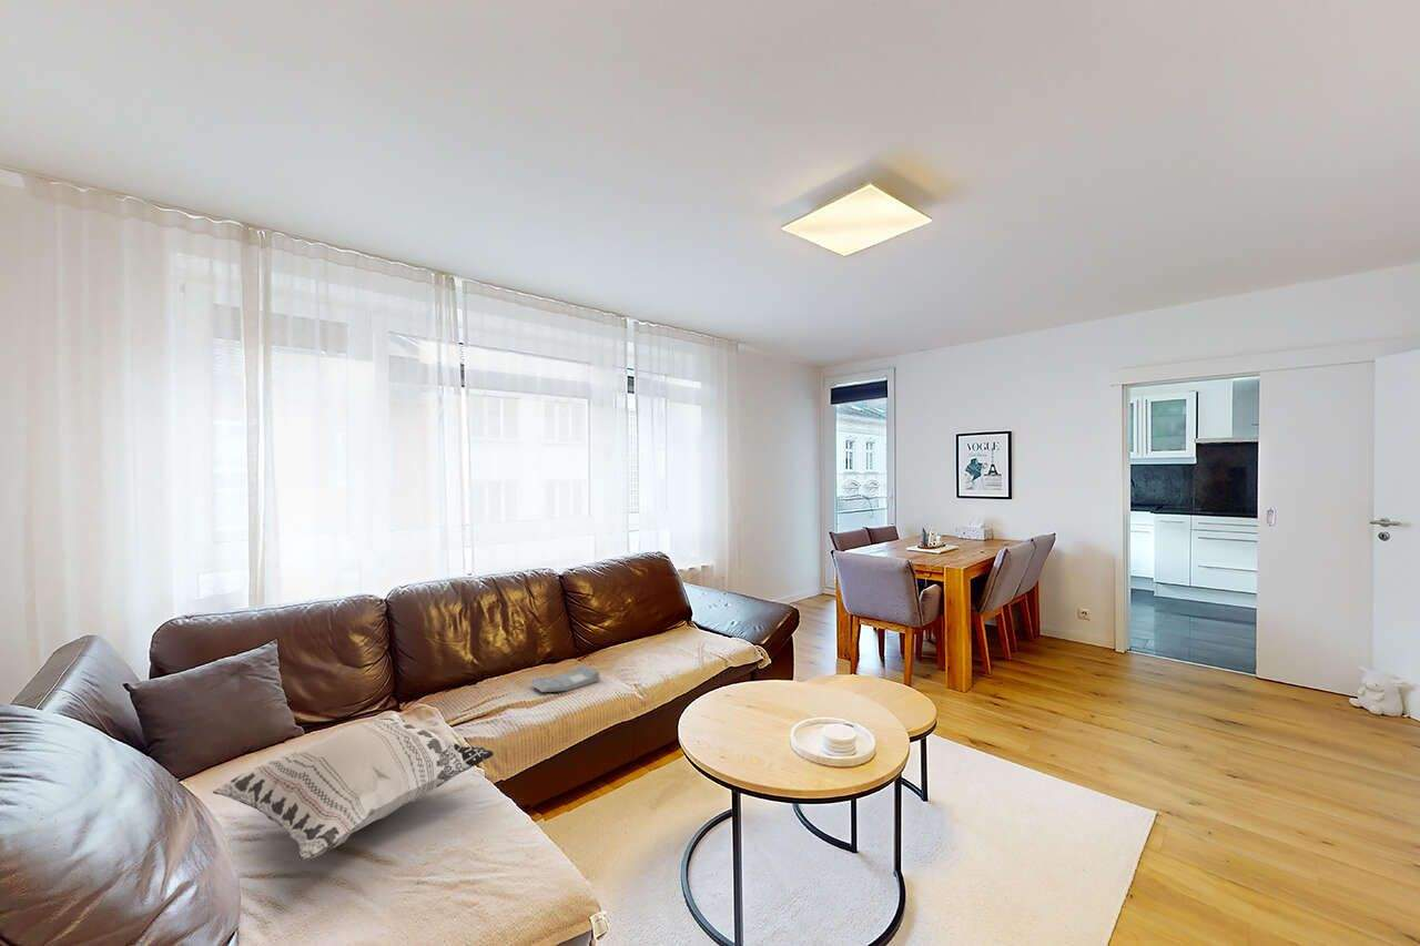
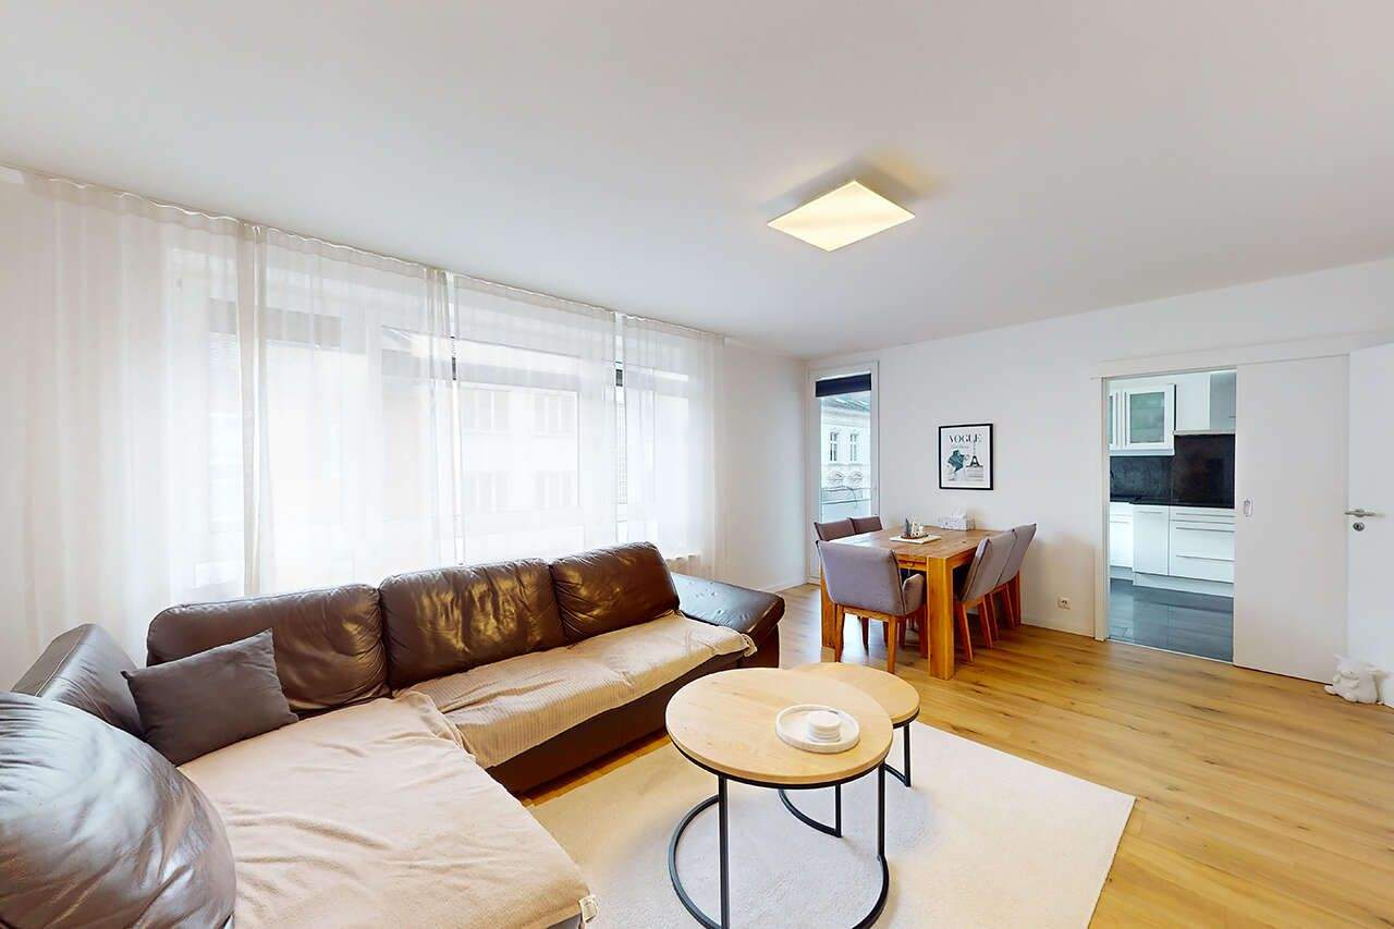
- decorative pillow (362, 771)
- magazine (565, 679)
